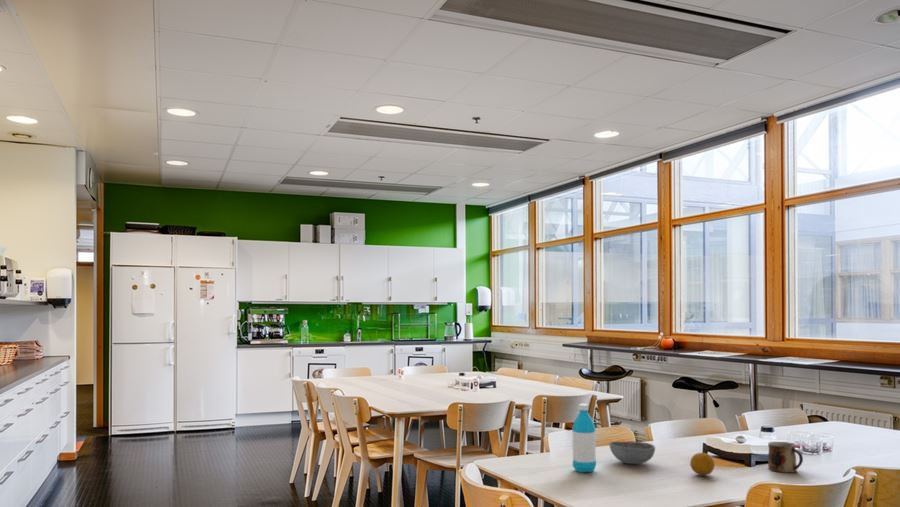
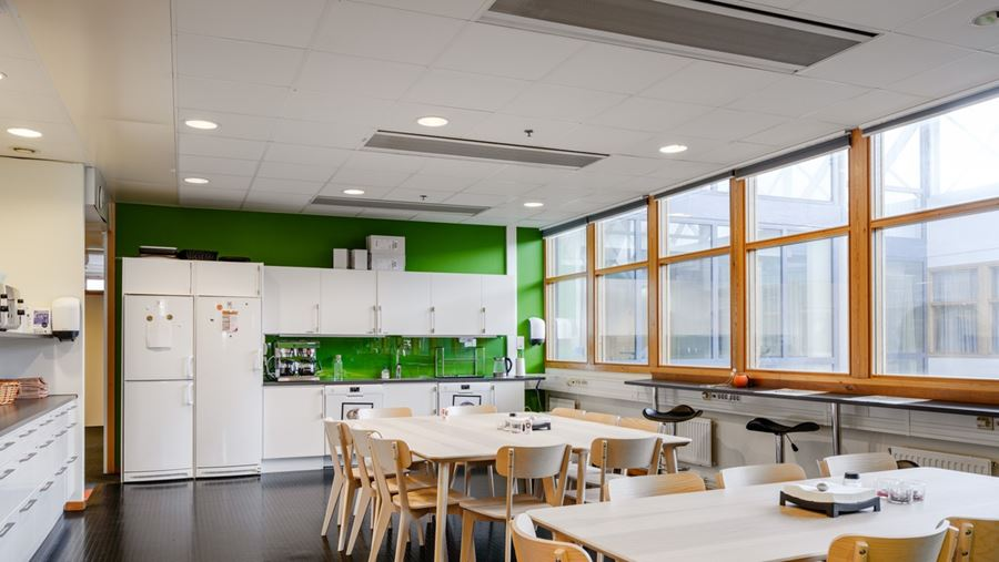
- bowl (632, 452)
- fruit (702, 464)
- water bottle (583, 437)
- mug (784, 456)
